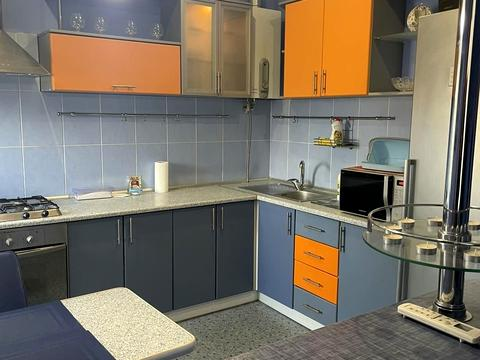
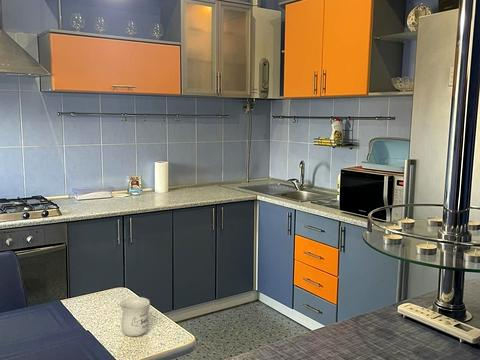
+ mug (138, 315)
